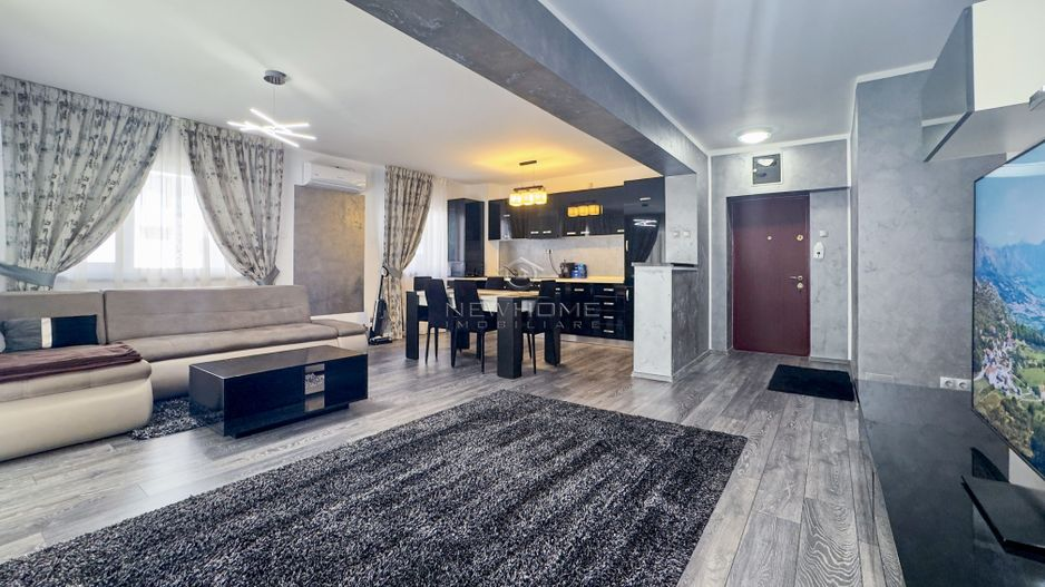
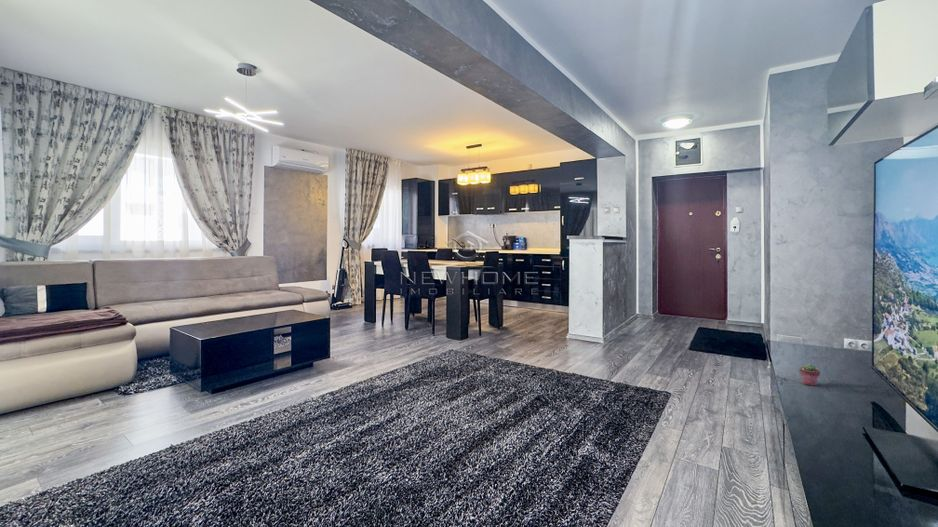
+ potted succulent (809, 373)
